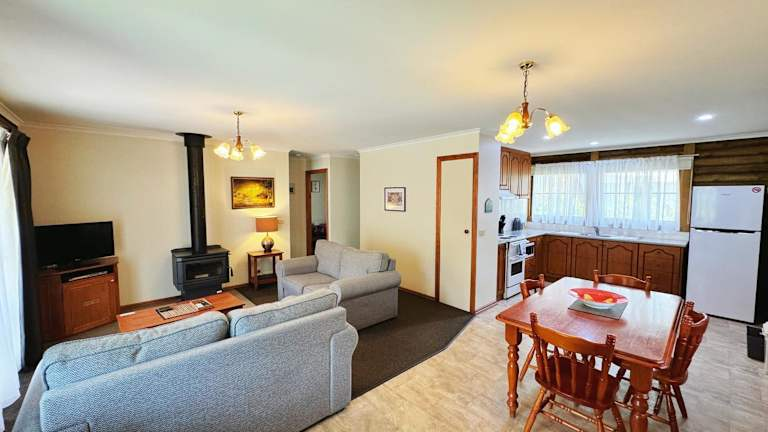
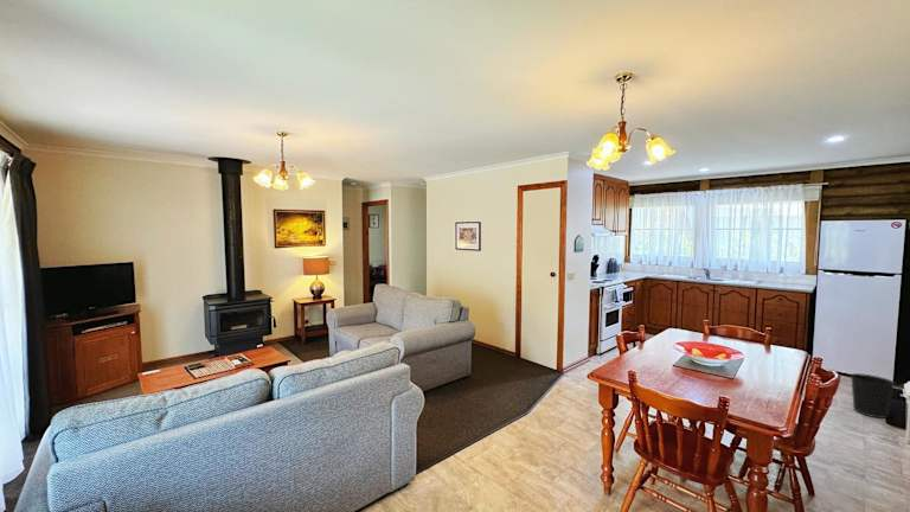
+ wastebasket (871, 396)
